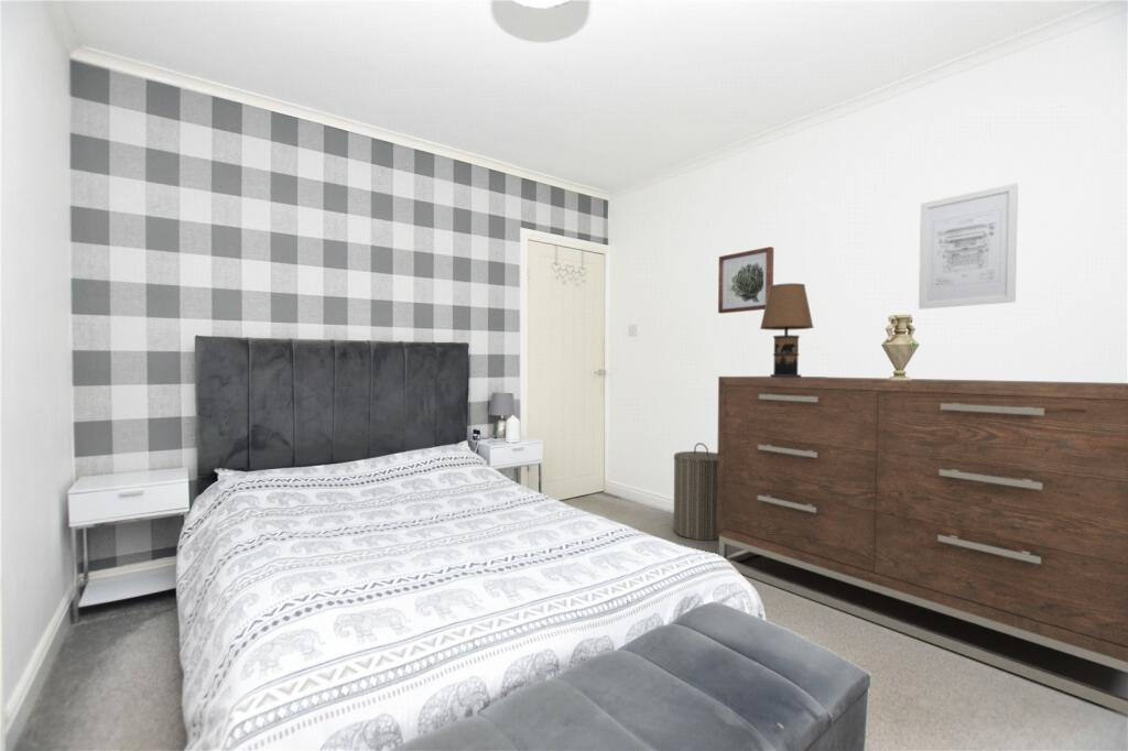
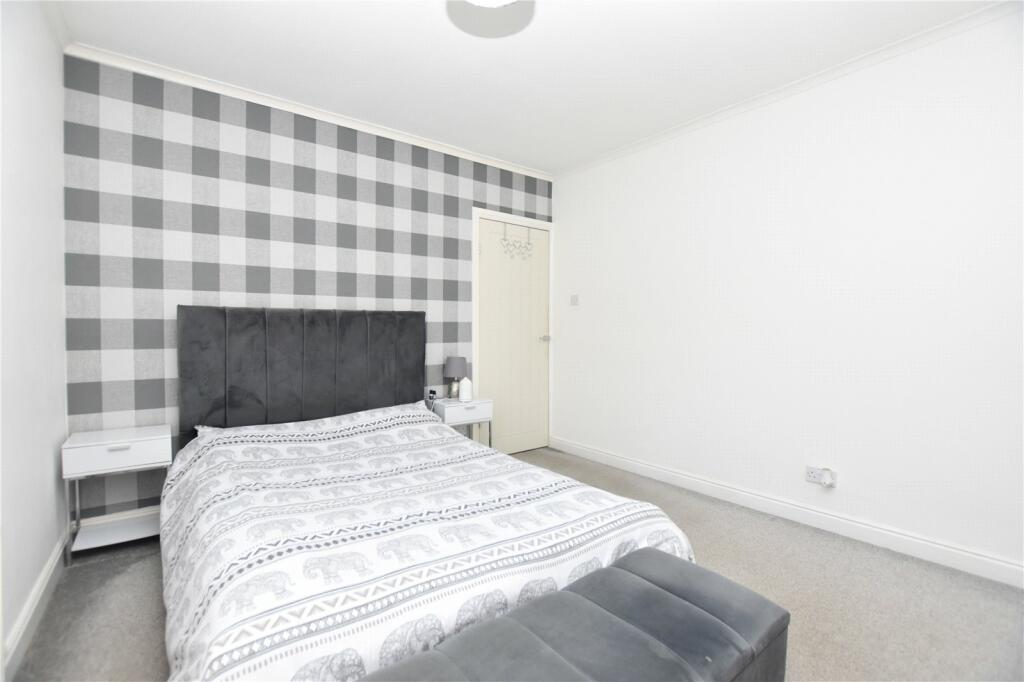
- wall art (965, 250)
- table lamp (798, 328)
- vase (900, 347)
- wall art (745, 281)
- laundry hamper (701, 487)
- dresser (901, 492)
